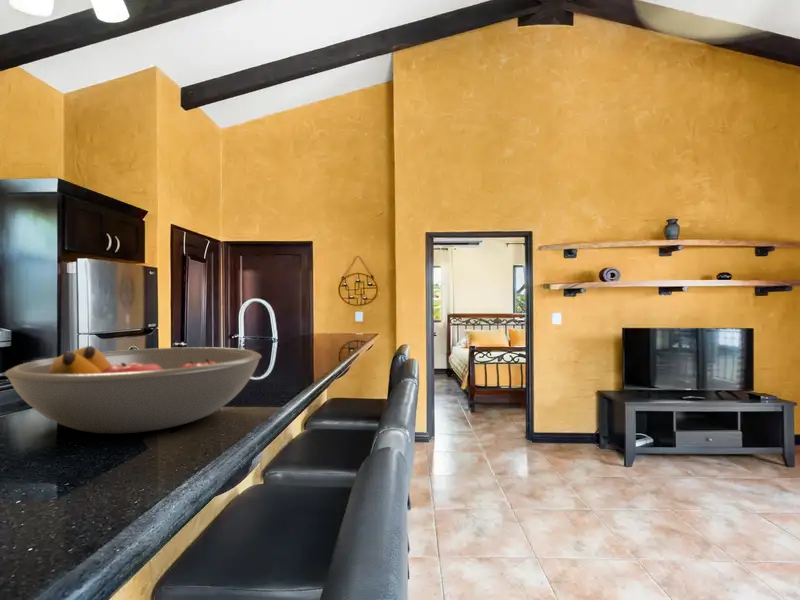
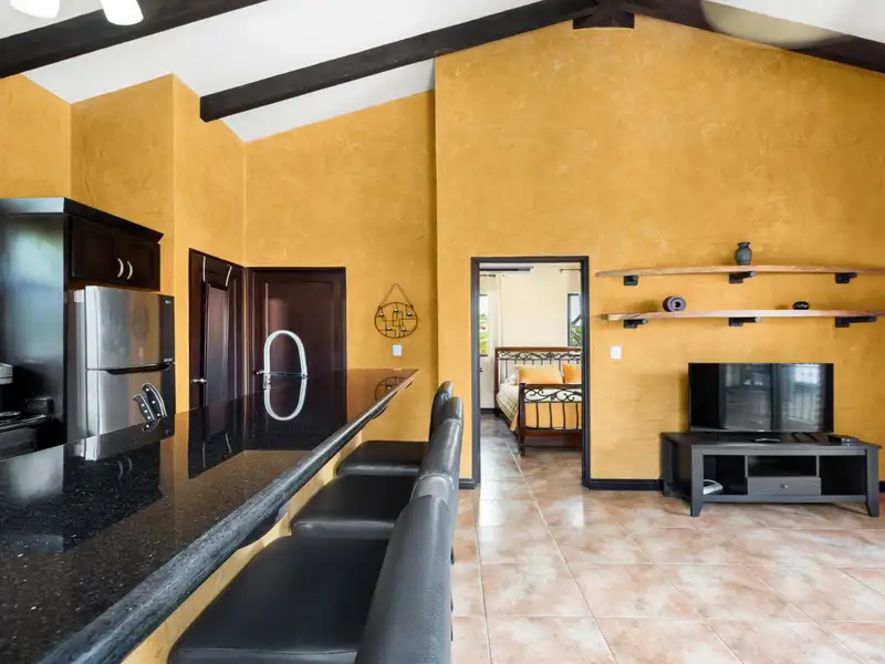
- fruit bowl (149, 381)
